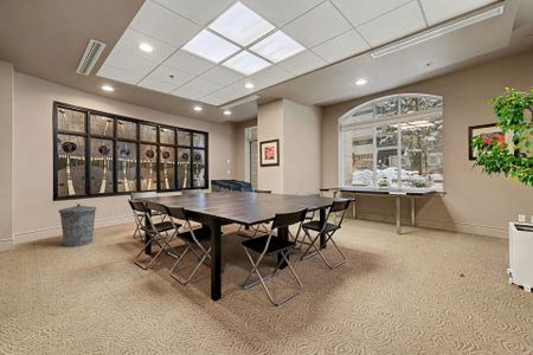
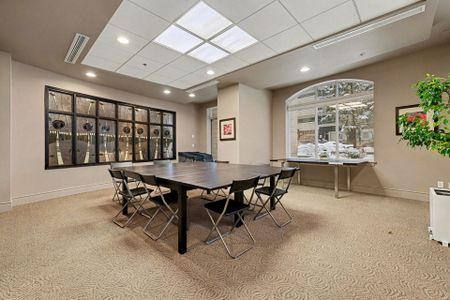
- trash can (78, 222)
